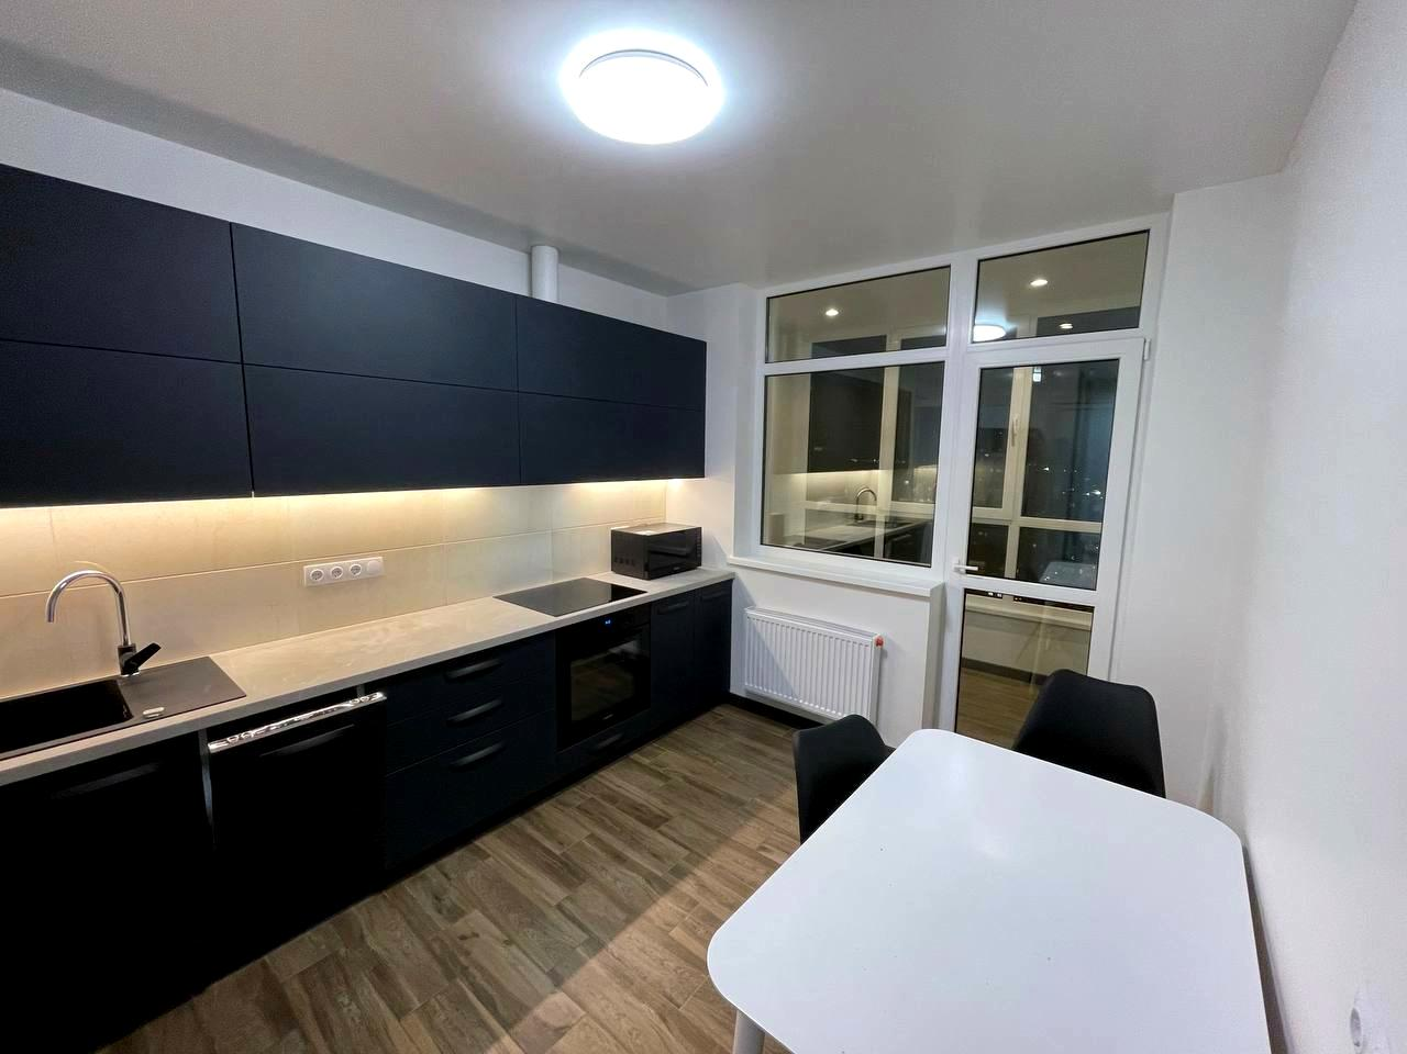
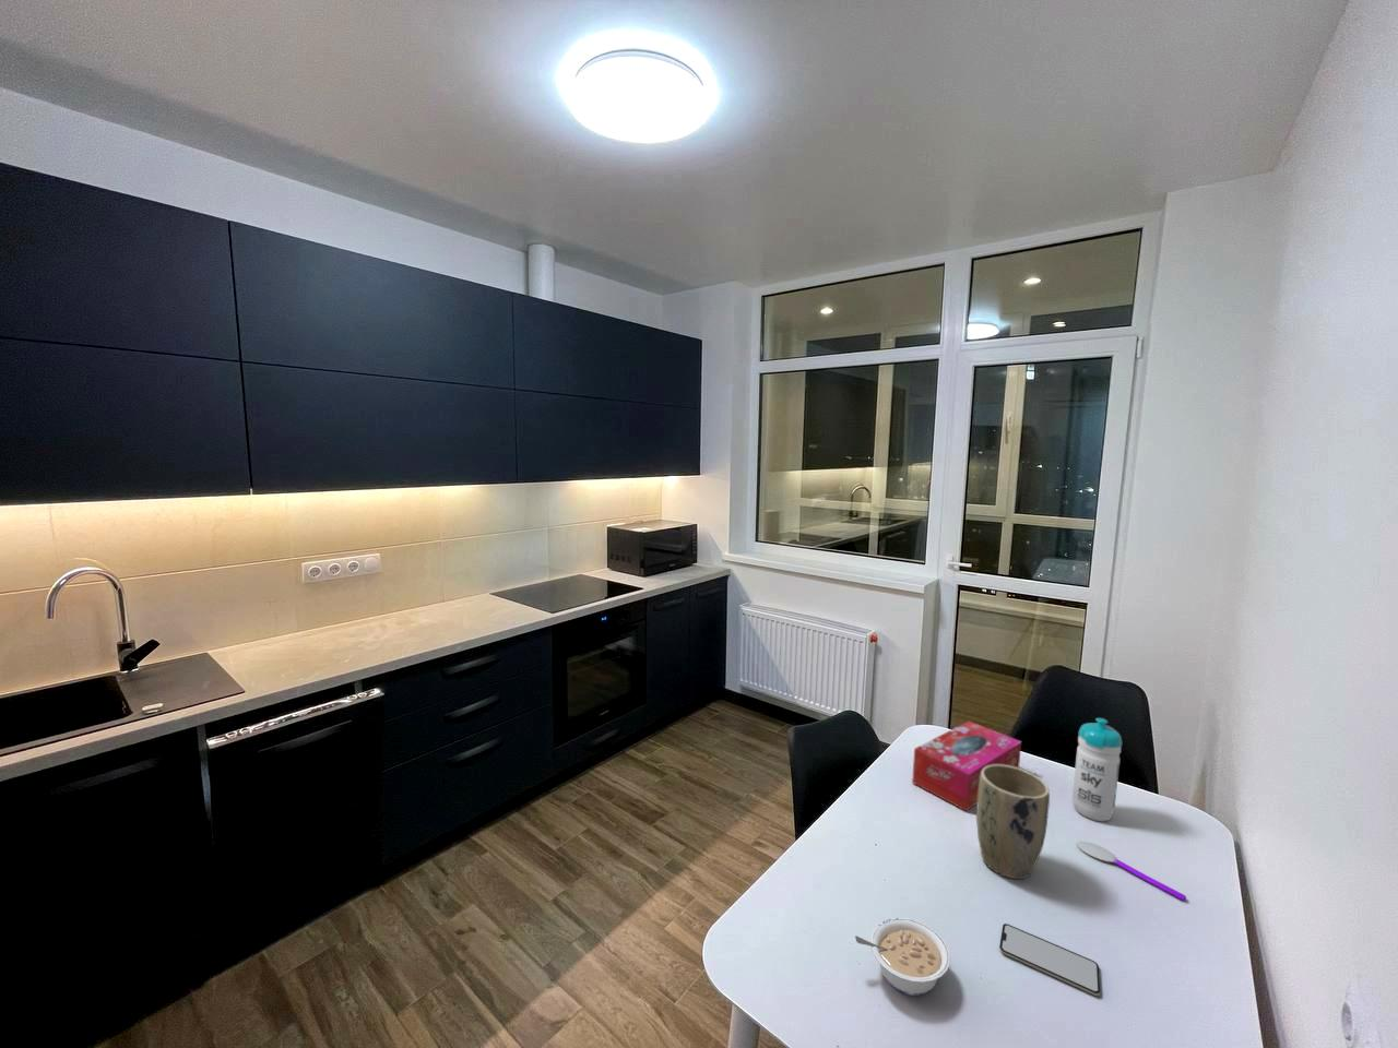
+ legume (907, 959)
+ water bottle (1096, 765)
+ spoon (1127, 866)
+ plant pot (1011, 822)
+ tissue box (966, 761)
+ smartphone (1048, 957)
